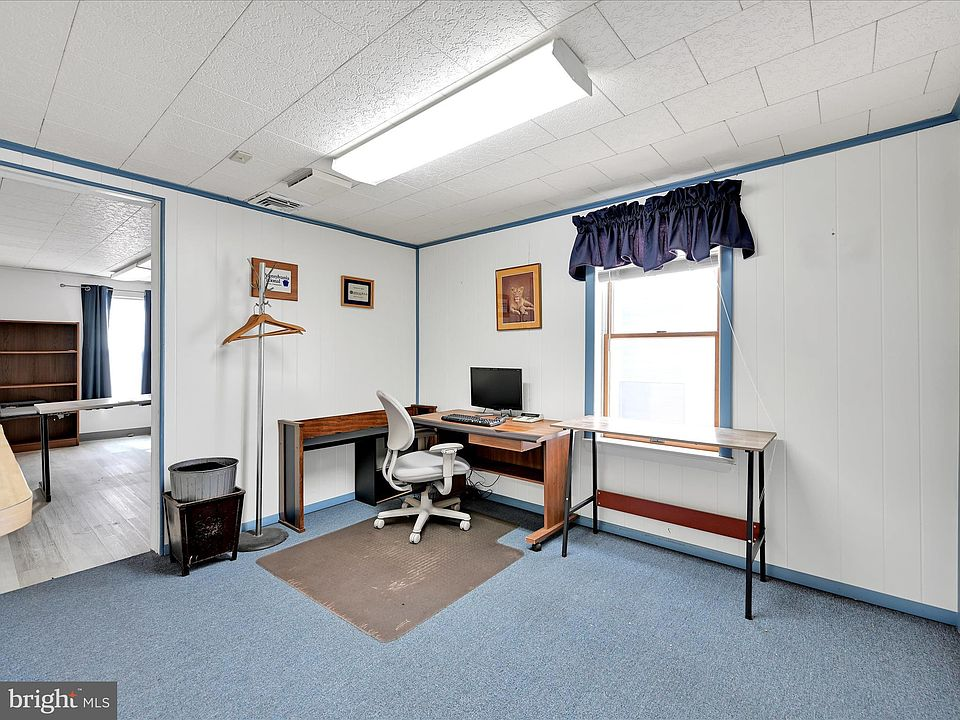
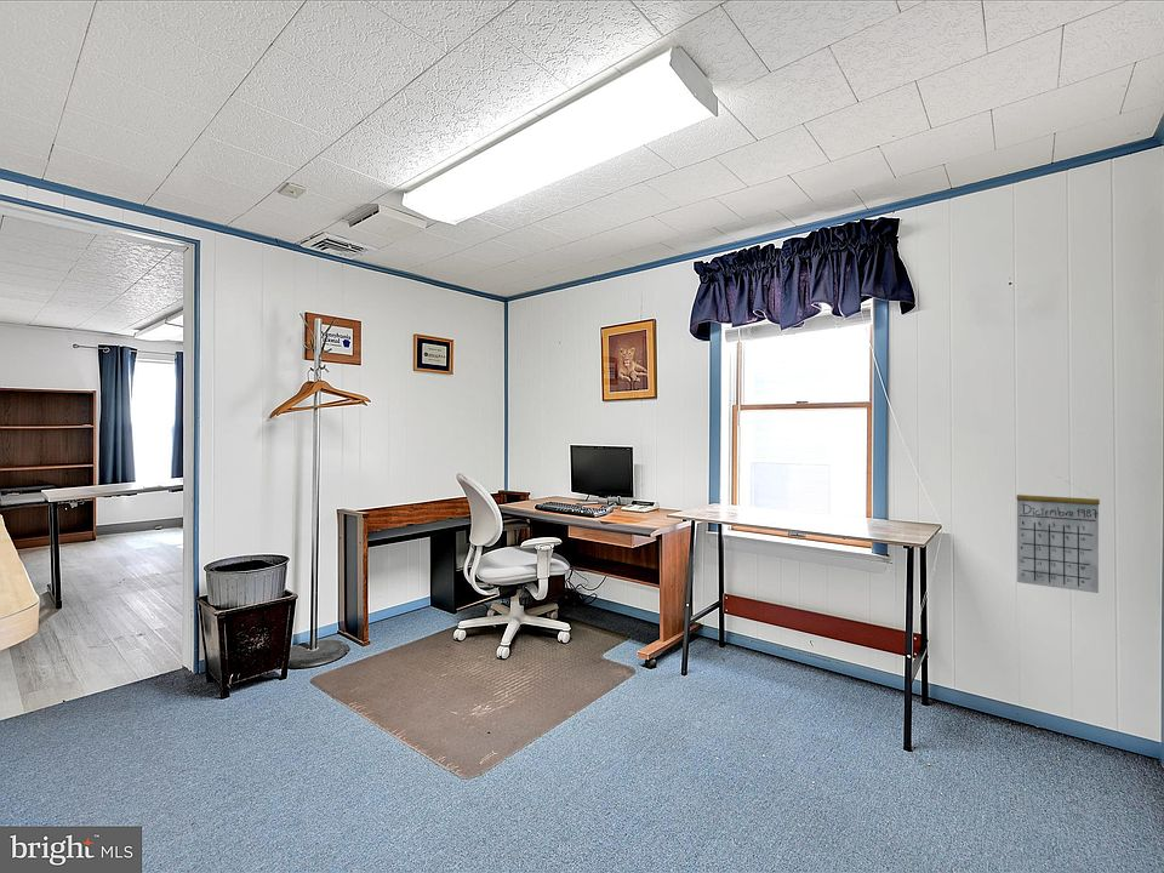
+ calendar (1056, 531)
